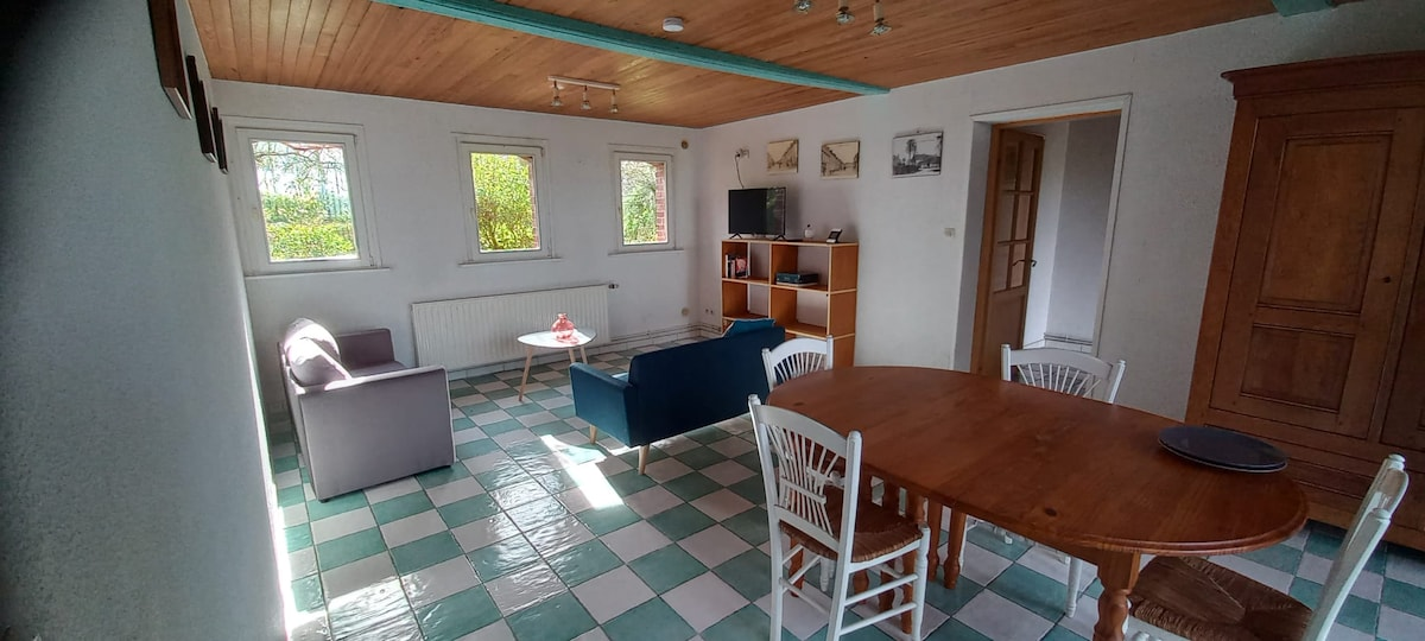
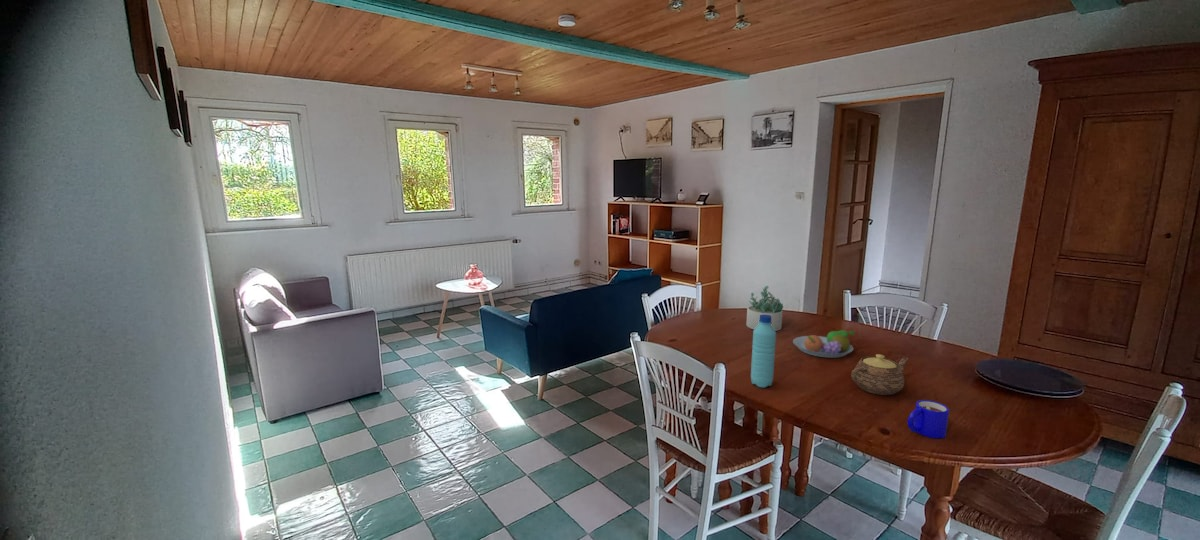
+ teapot (880, 371)
+ mug (925, 419)
+ succulent plant (764, 305)
+ fruit bowl (825, 339)
+ water bottle (763, 350)
